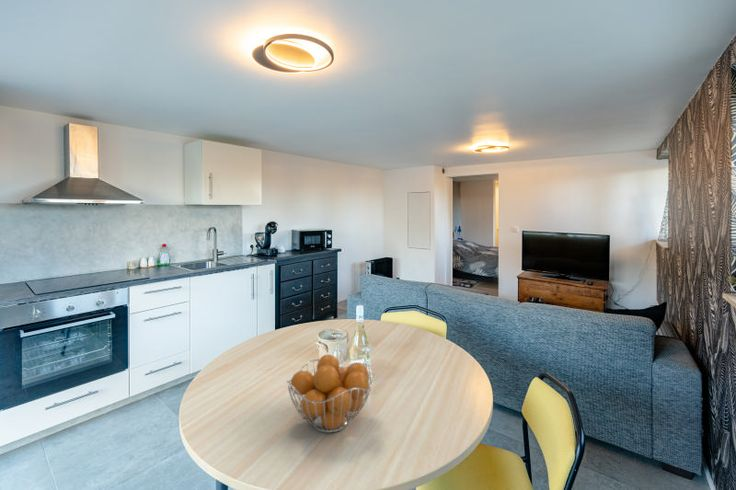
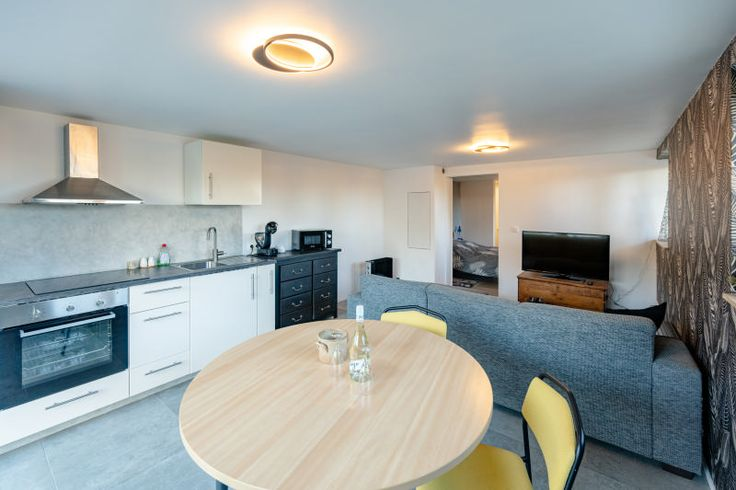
- fruit basket (330, 391)
